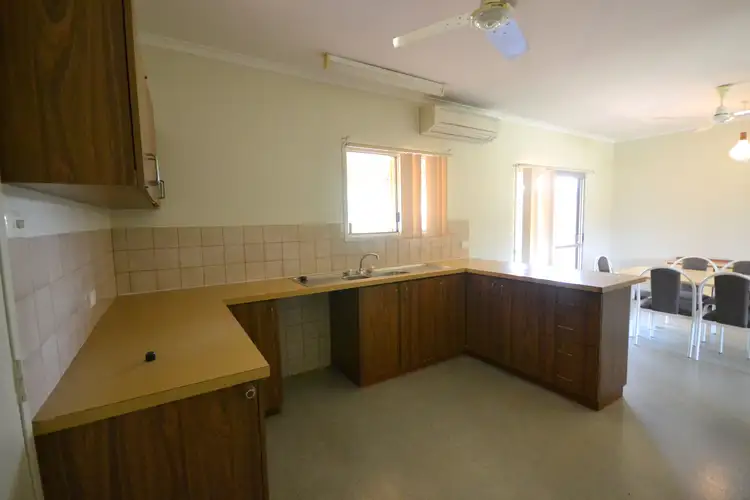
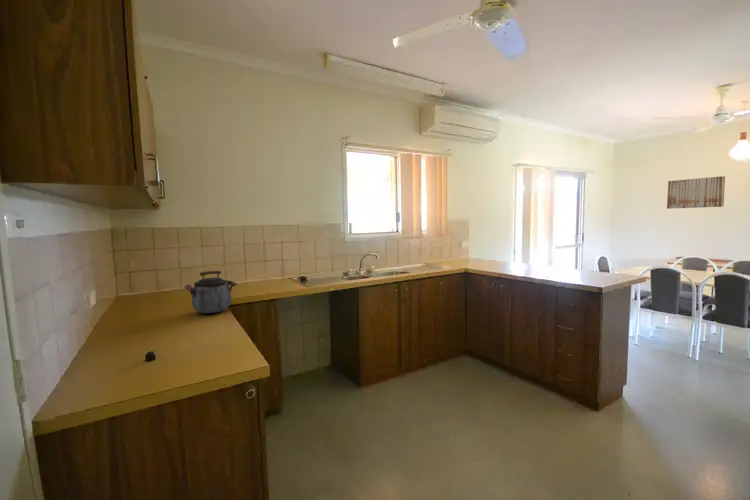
+ wall art (694, 193)
+ kettle (211, 291)
